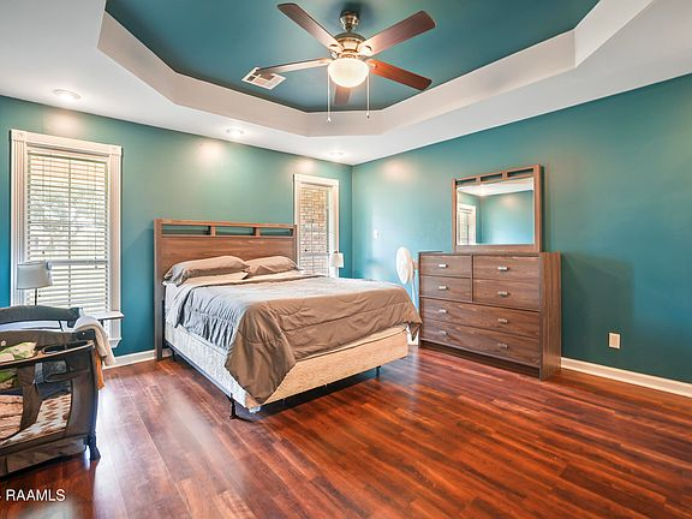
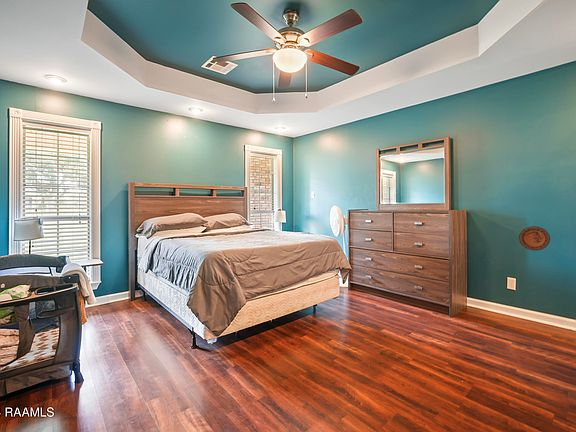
+ decorative plate (534, 238)
